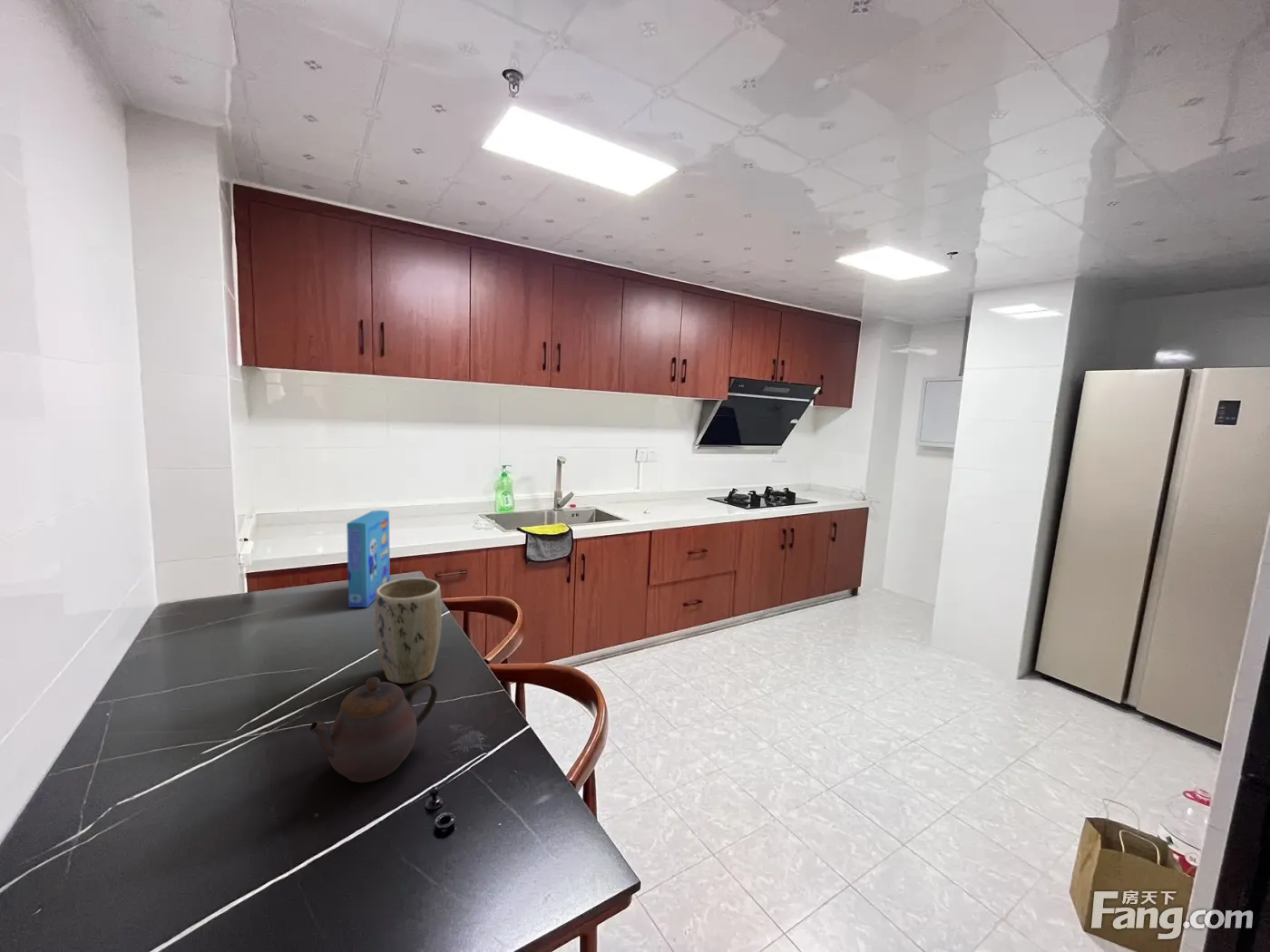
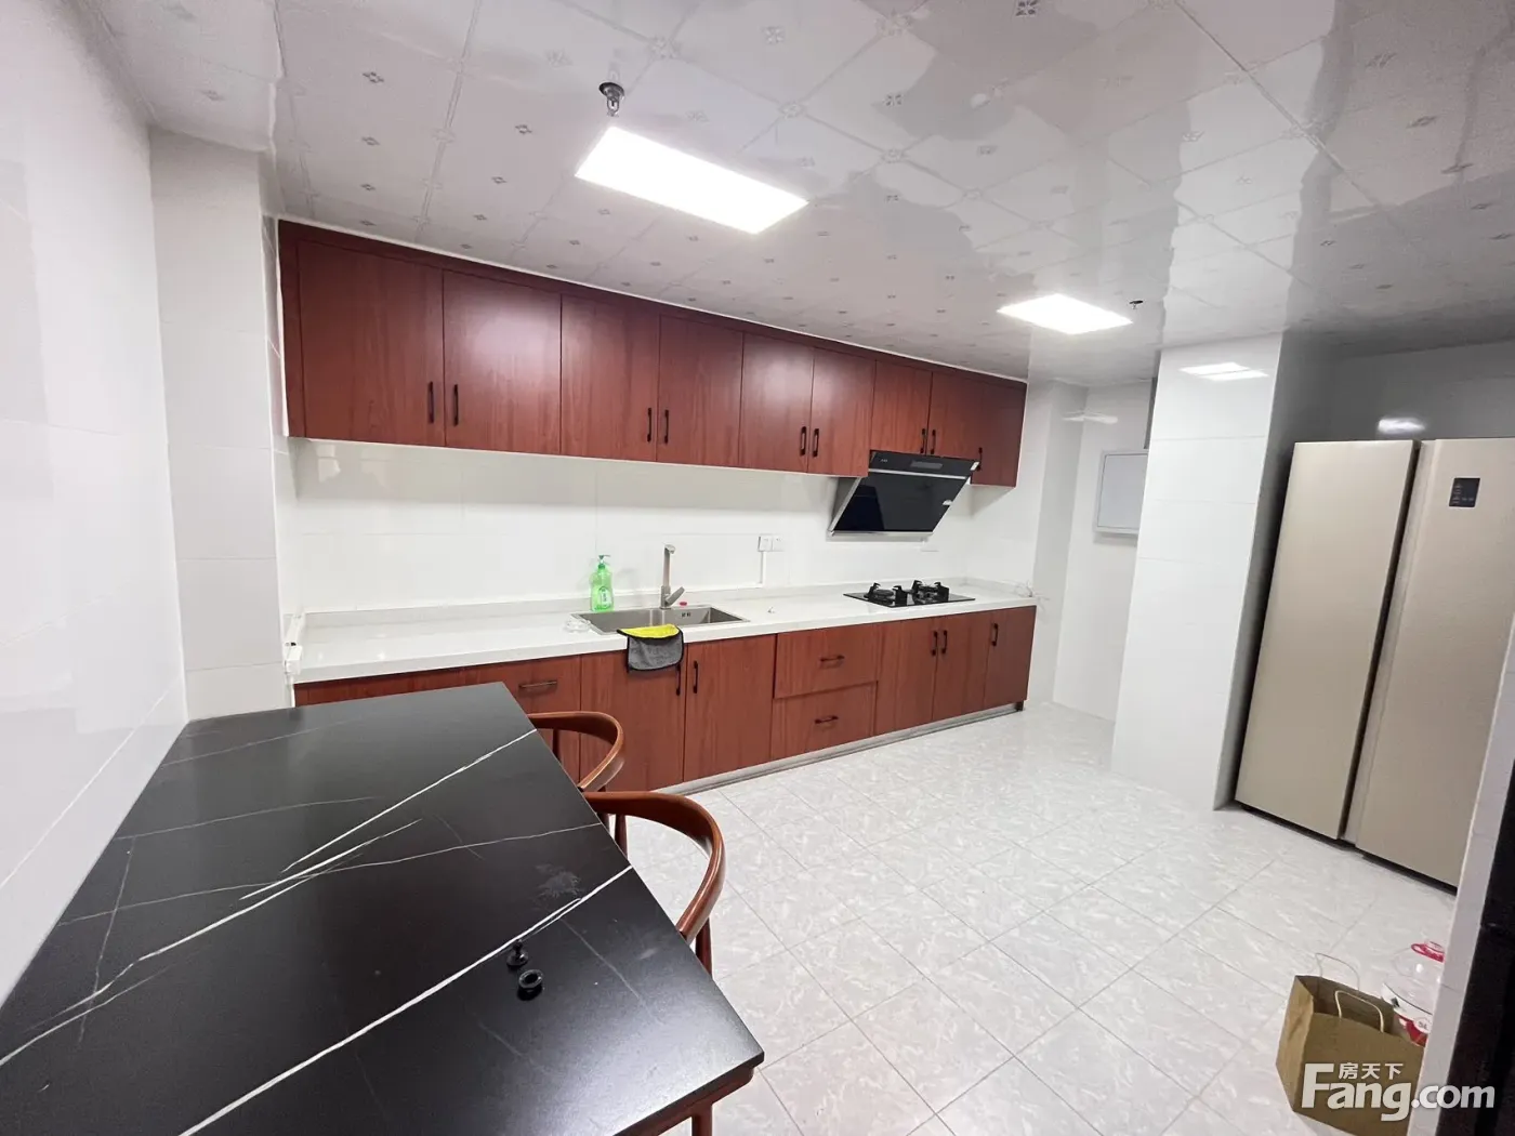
- cereal box (369, 556)
- teapot (378, 719)
- plant pot (409, 630)
